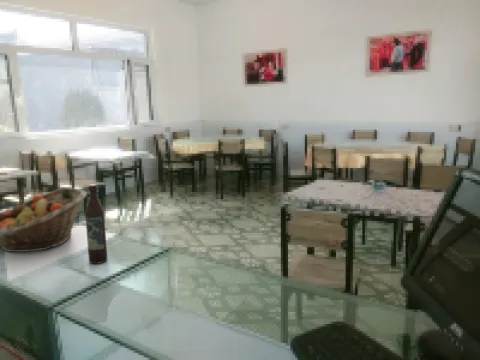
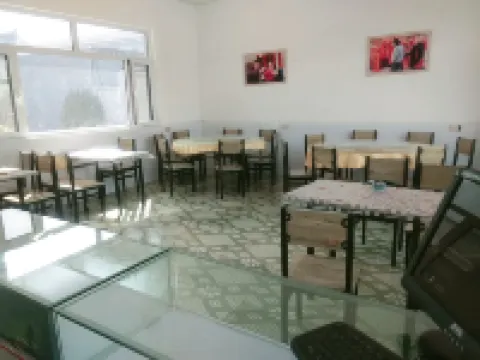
- fruit basket (39, 217)
- wine bottle (95, 223)
